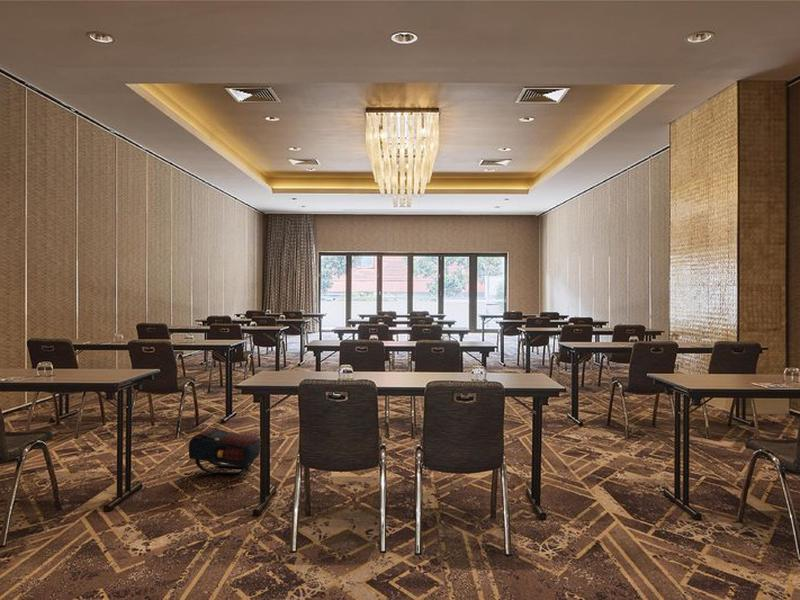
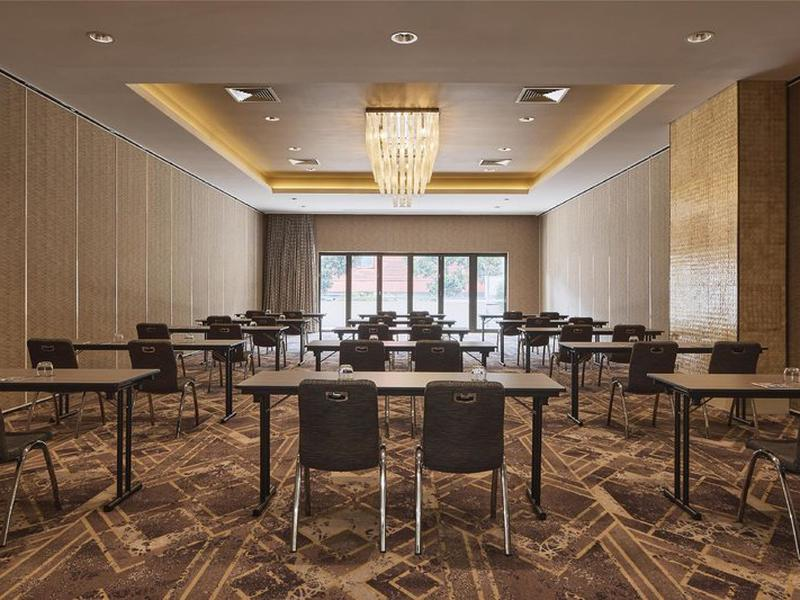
- satchel (225, 451)
